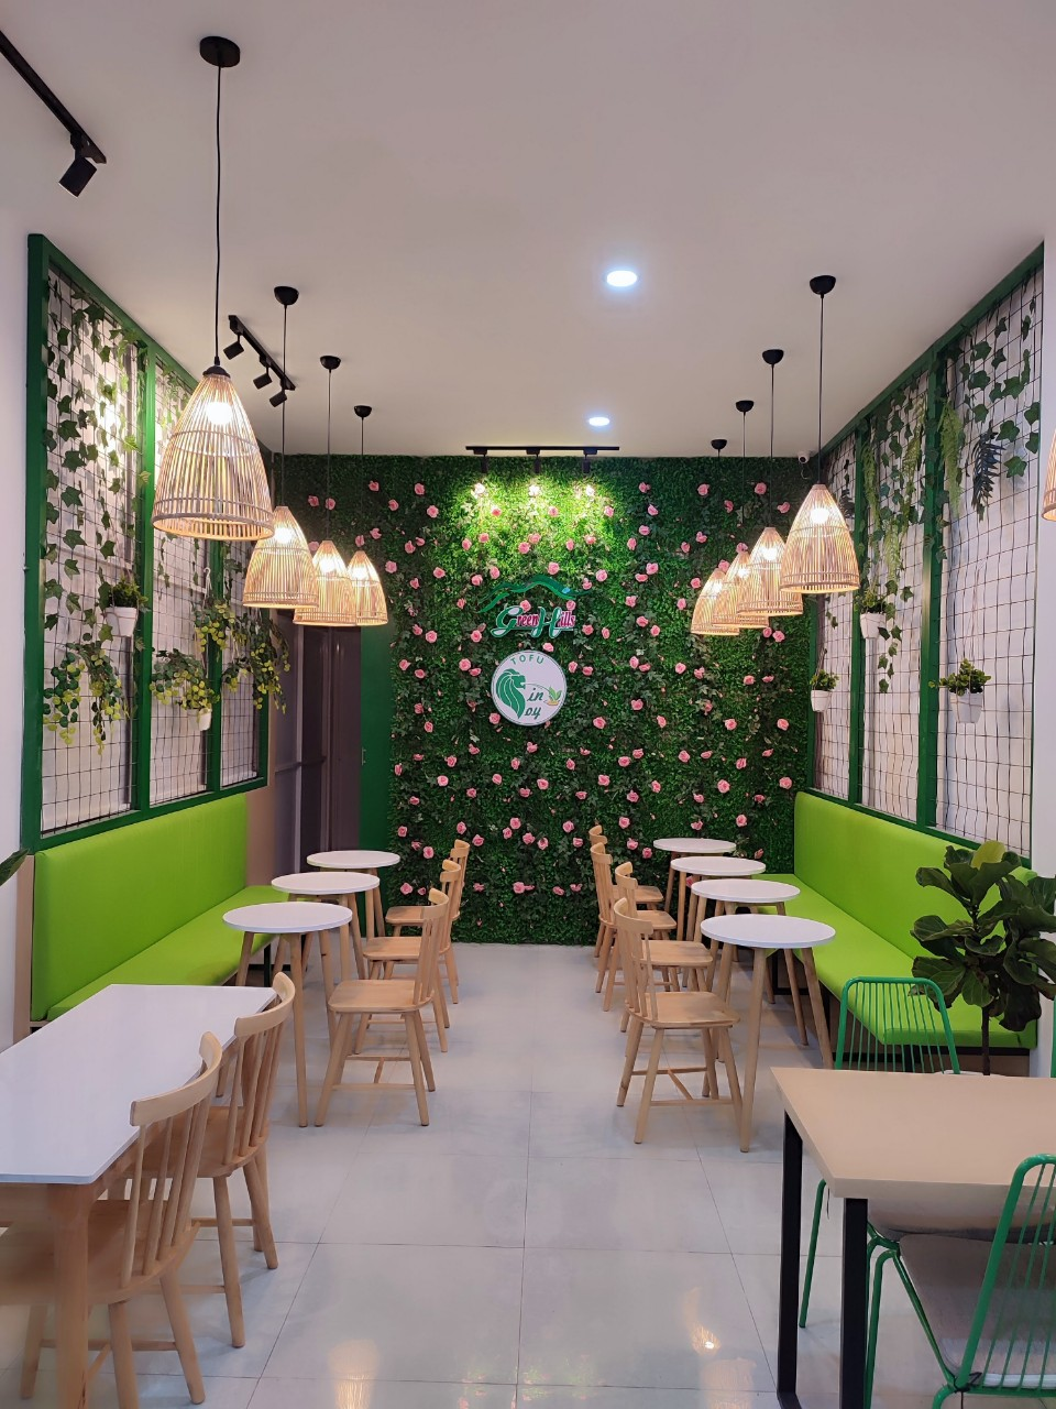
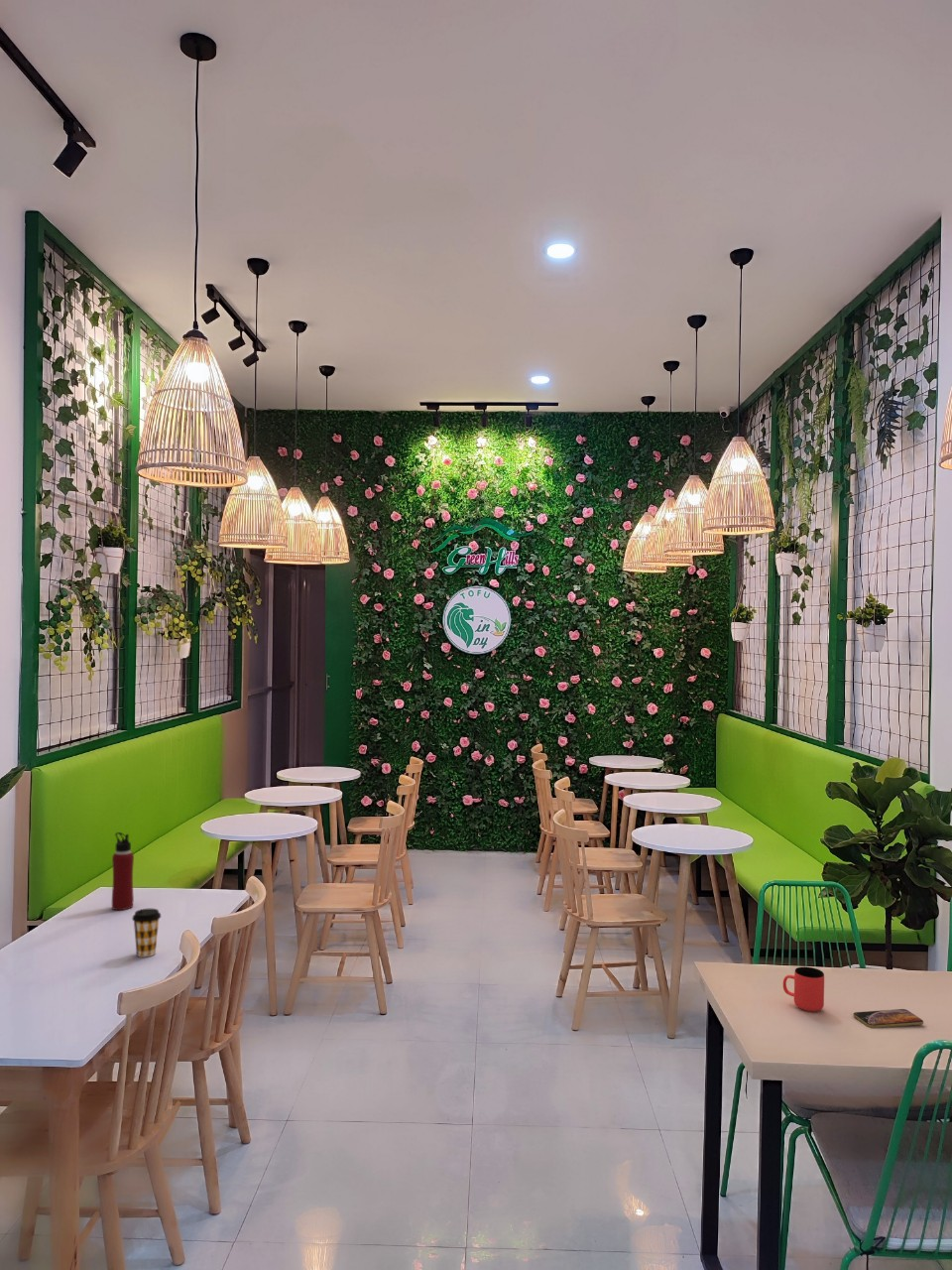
+ smartphone (888, 1018)
+ water bottle (122, 870)
+ cup (802, 987)
+ coffee cup (146, 933)
